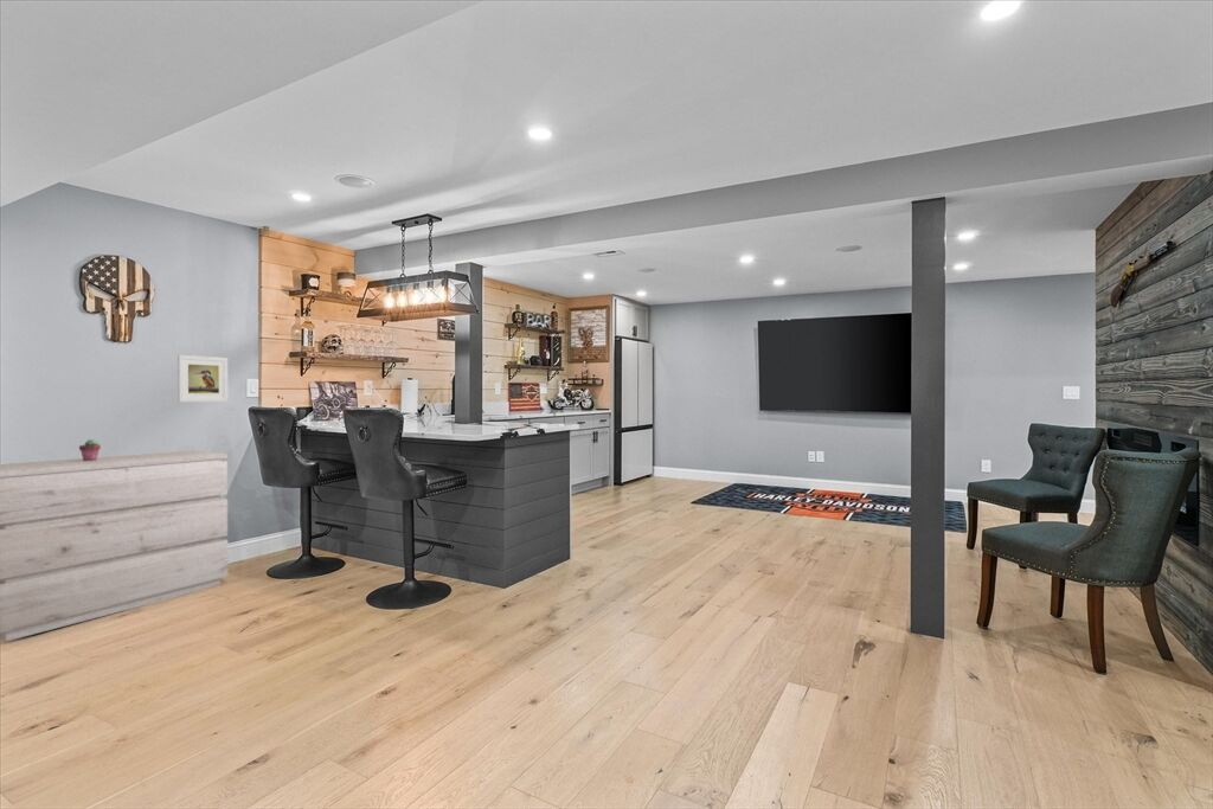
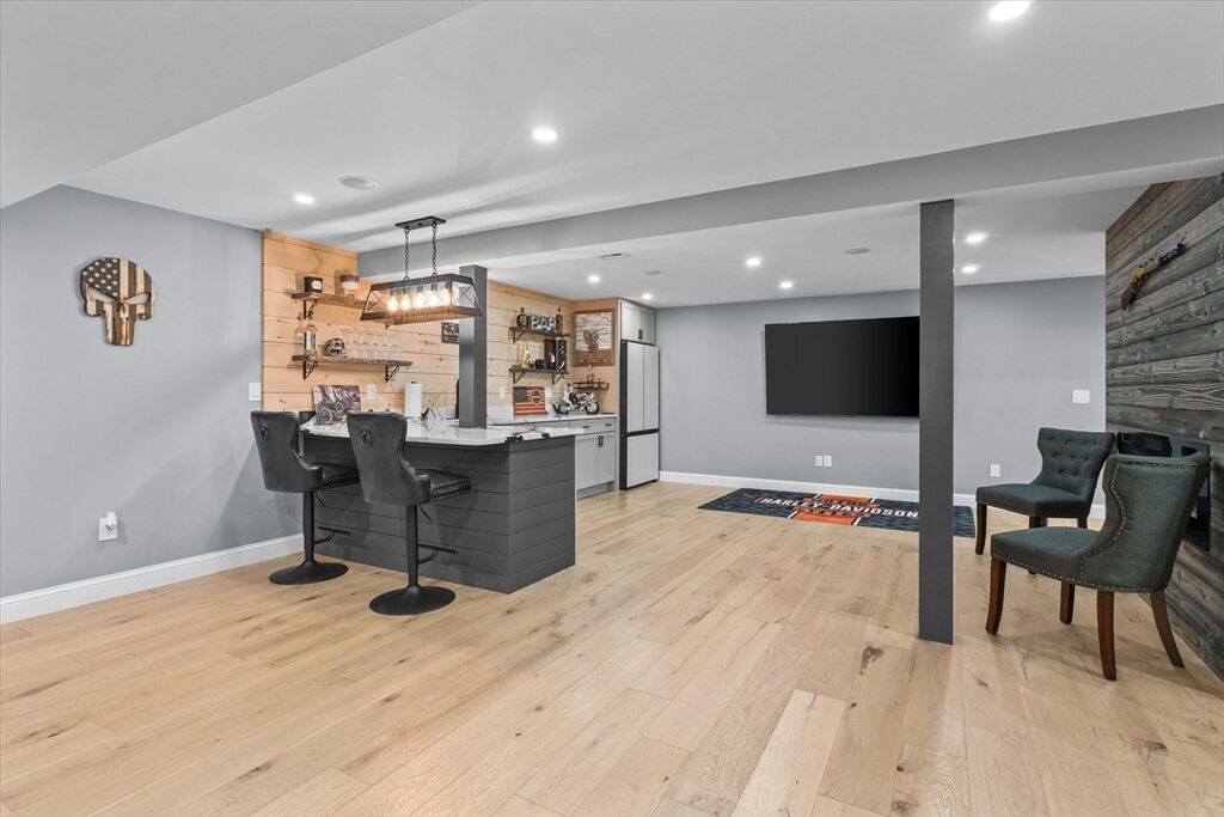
- potted succulent (90, 449)
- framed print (203, 379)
- chest of drawers (111, 532)
